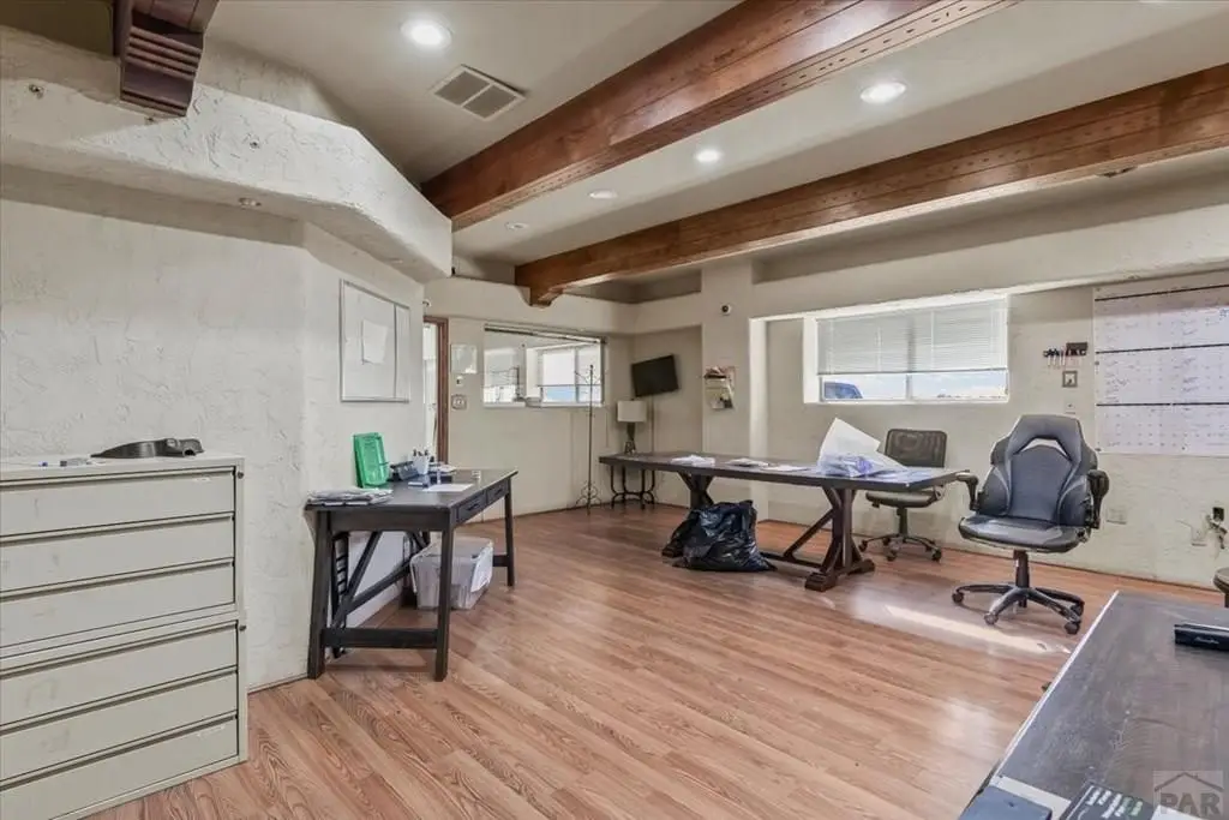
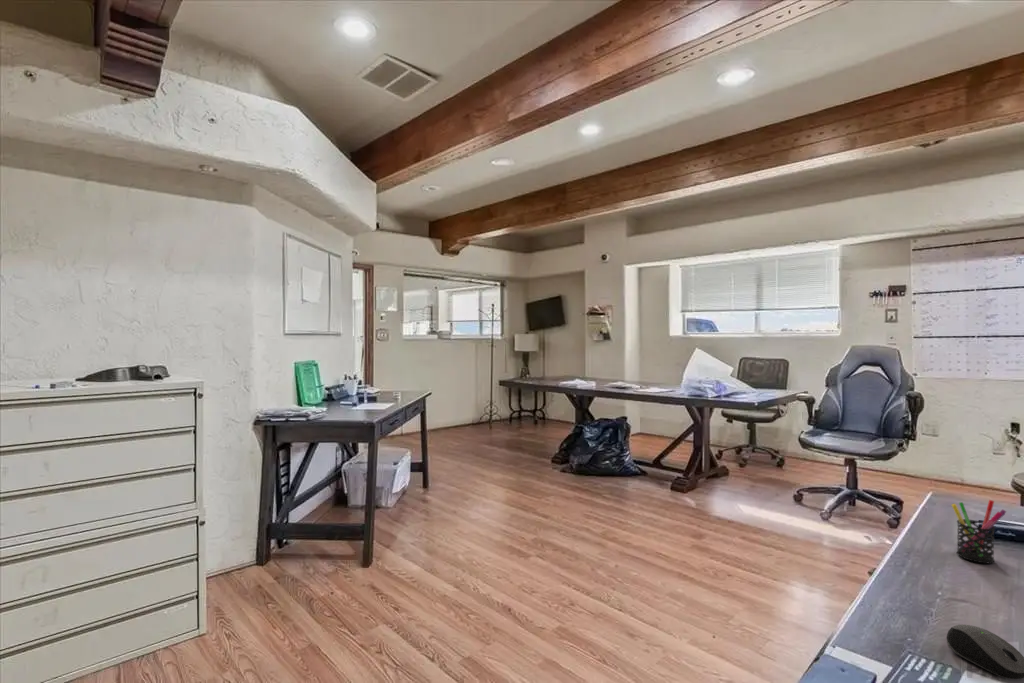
+ computer mouse (985, 647)
+ pen holder (974, 528)
